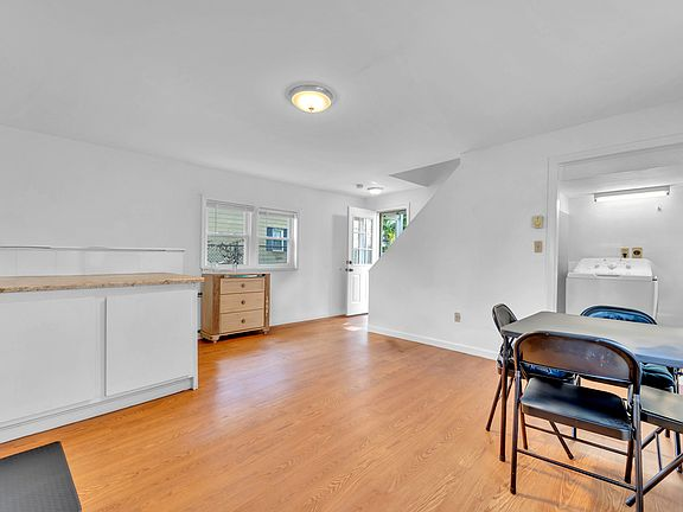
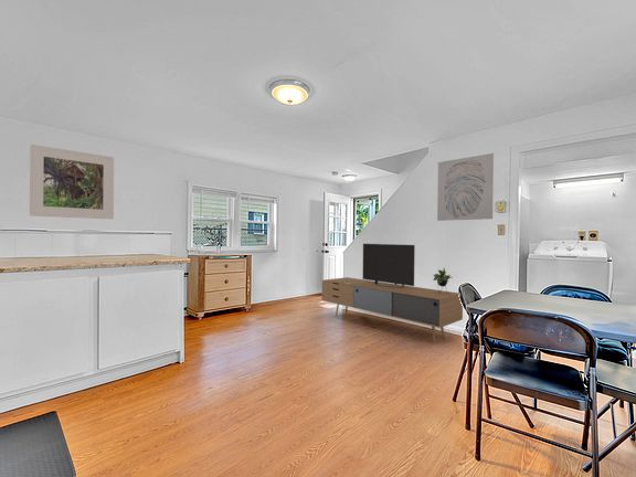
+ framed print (74, 184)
+ media console (384, 284)
+ wall art (464, 189)
